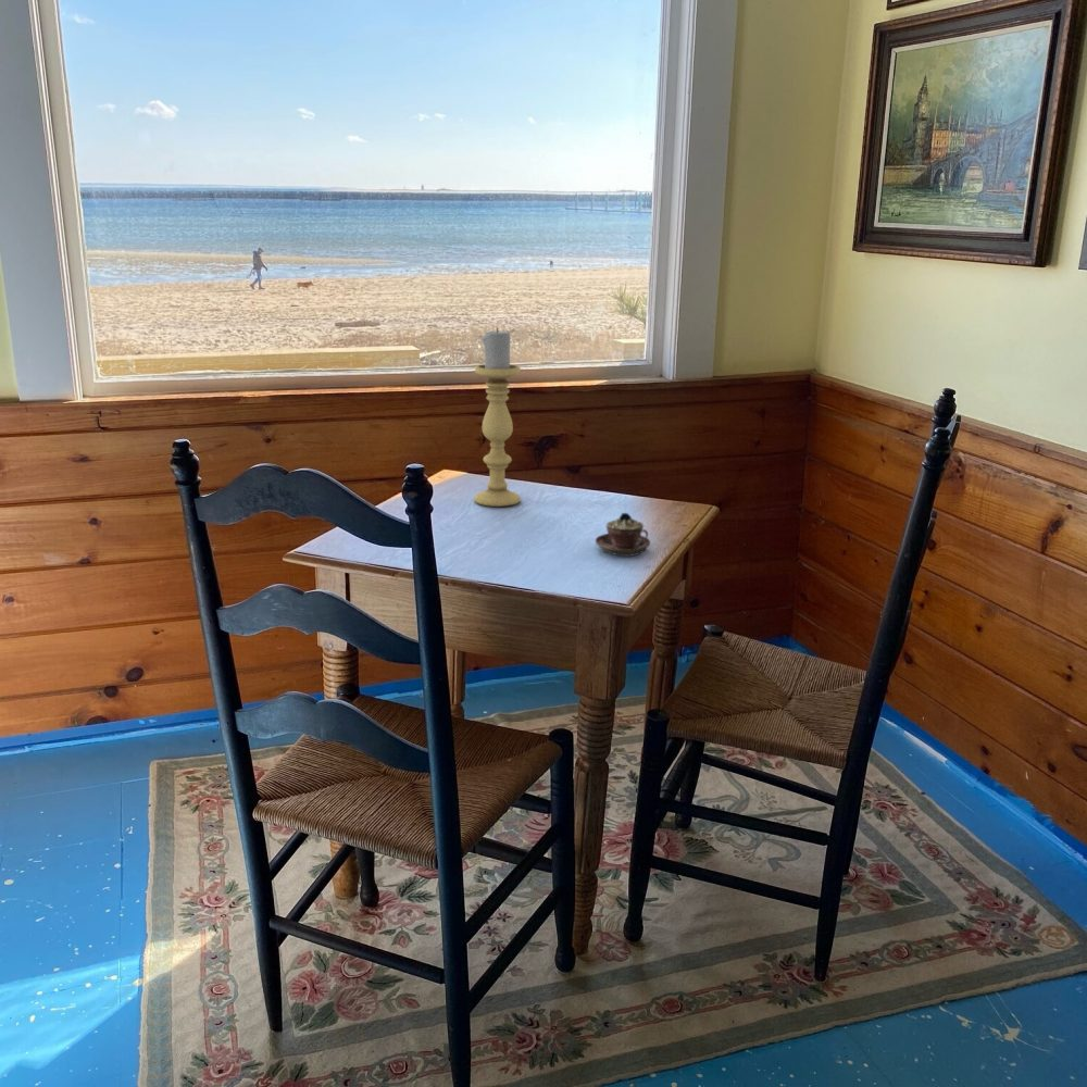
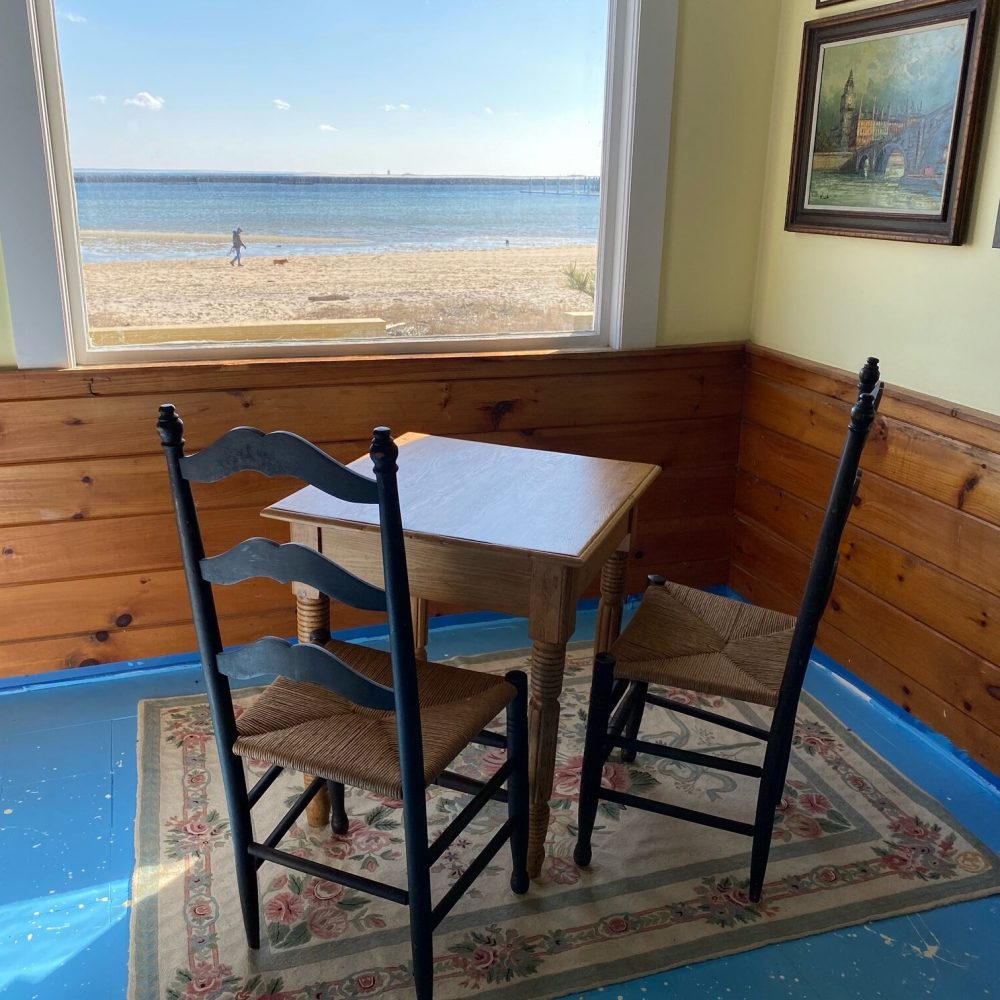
- candle holder (497, 415)
- teacup (623, 532)
